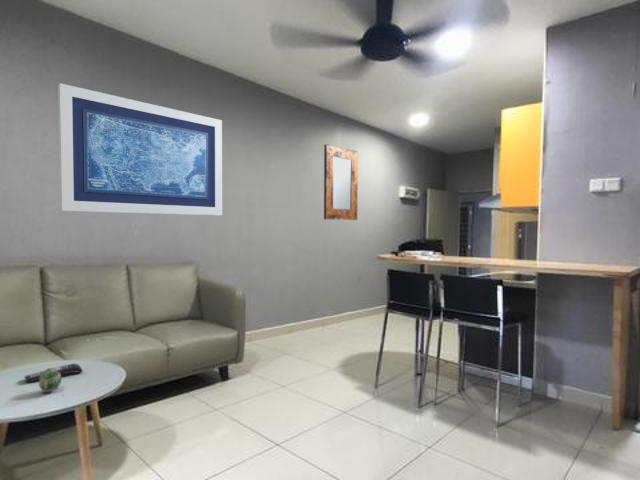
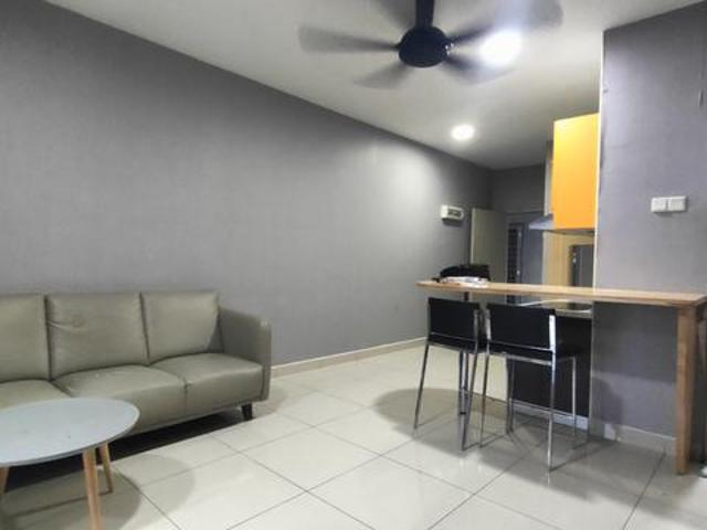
- wall art (151, 159)
- home mirror (341, 184)
- decorative egg (50, 379)
- remote control (56, 369)
